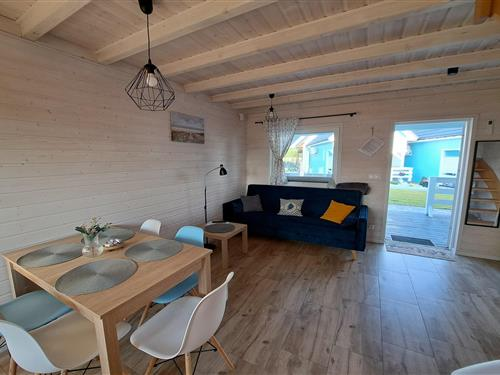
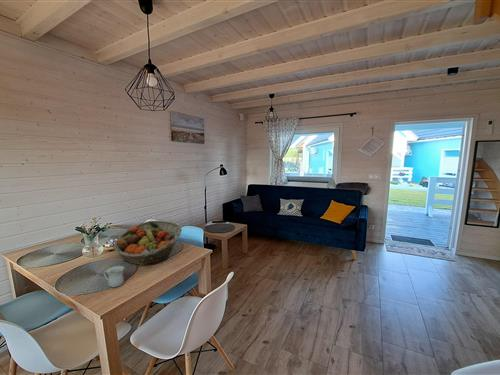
+ fruit basket (149, 241)
+ mug (113, 276)
